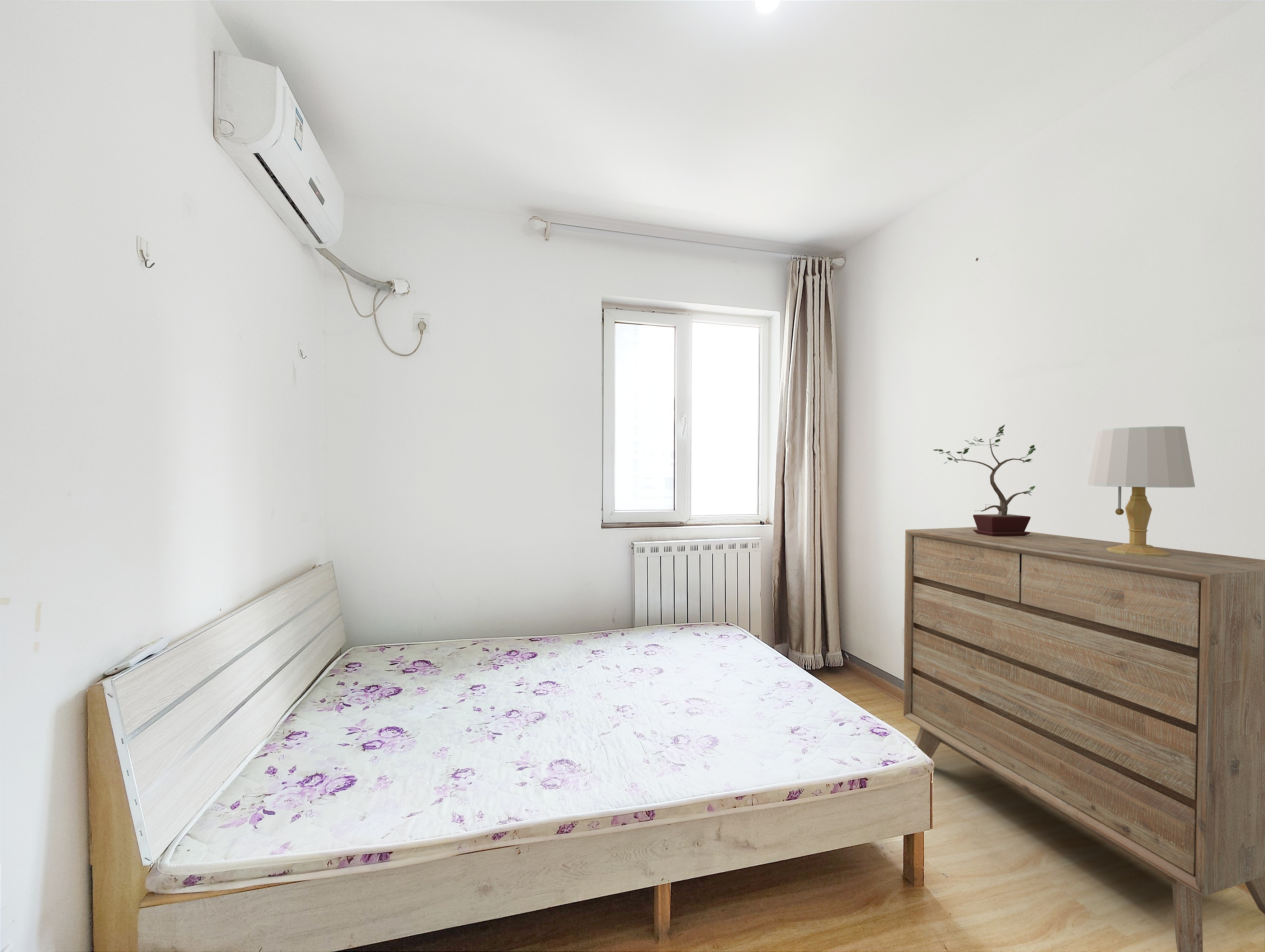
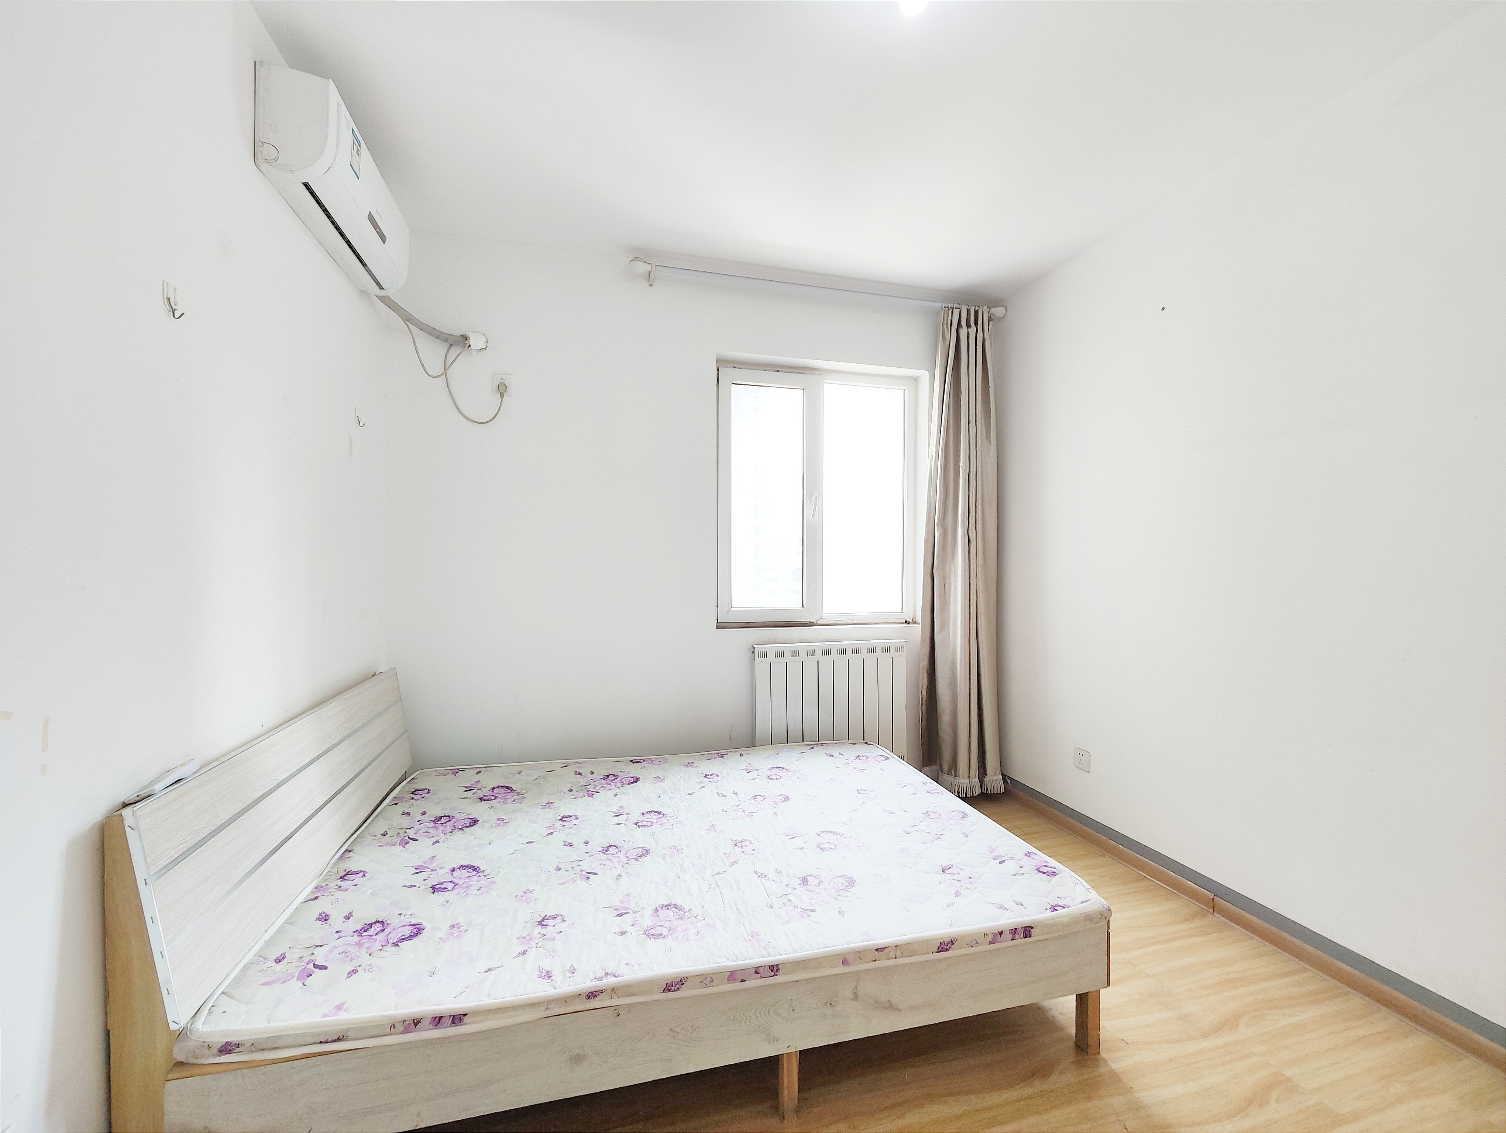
- table lamp (1138, 490)
- potted plant (990, 479)
- dresser (1063, 685)
